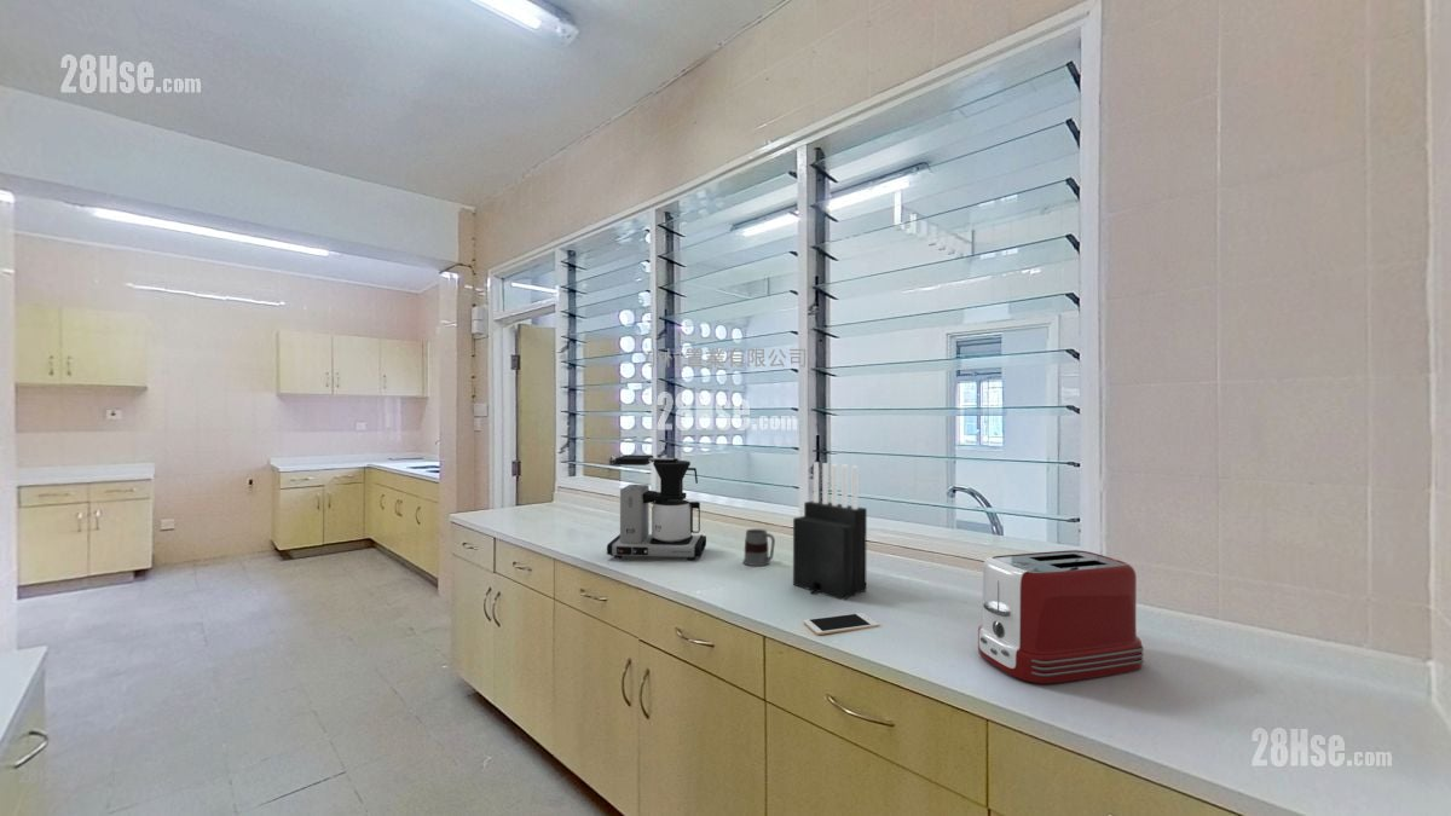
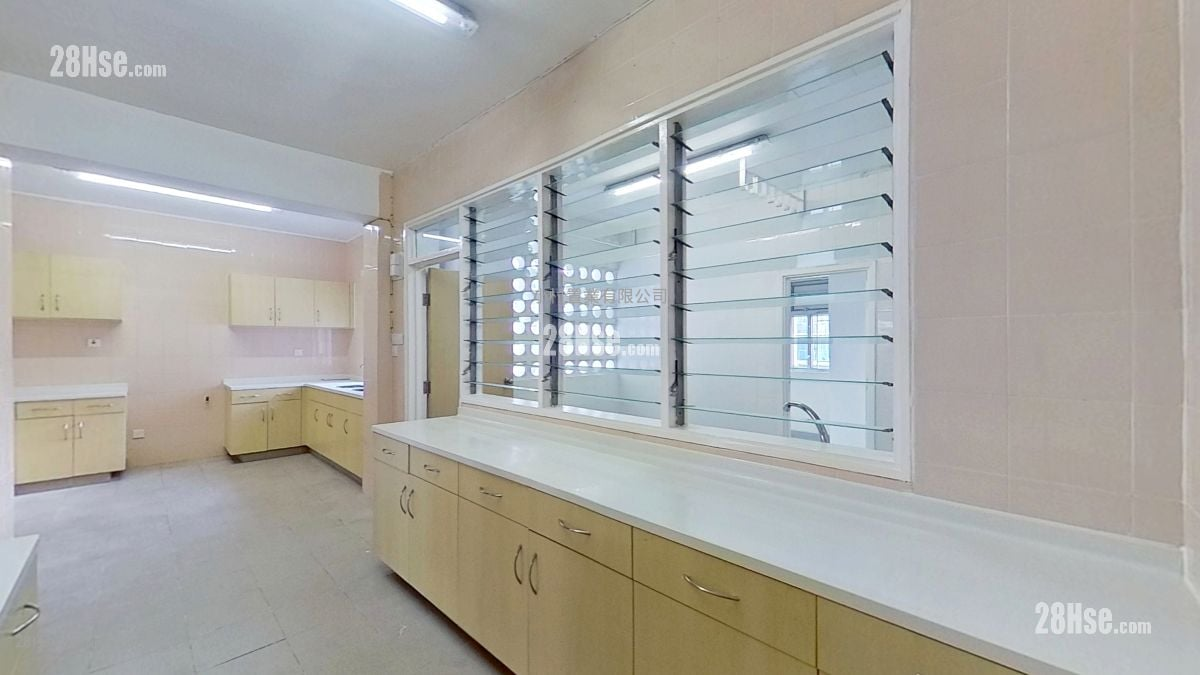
- toaster (1057, 608)
- knife block (826, 527)
- coffee maker (658, 505)
- mug (759, 546)
- cell phone (840, 623)
